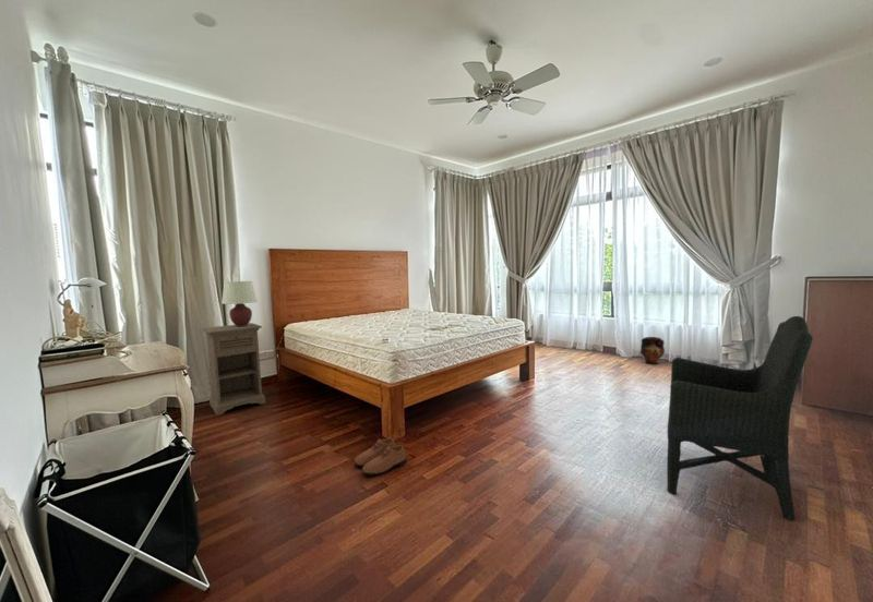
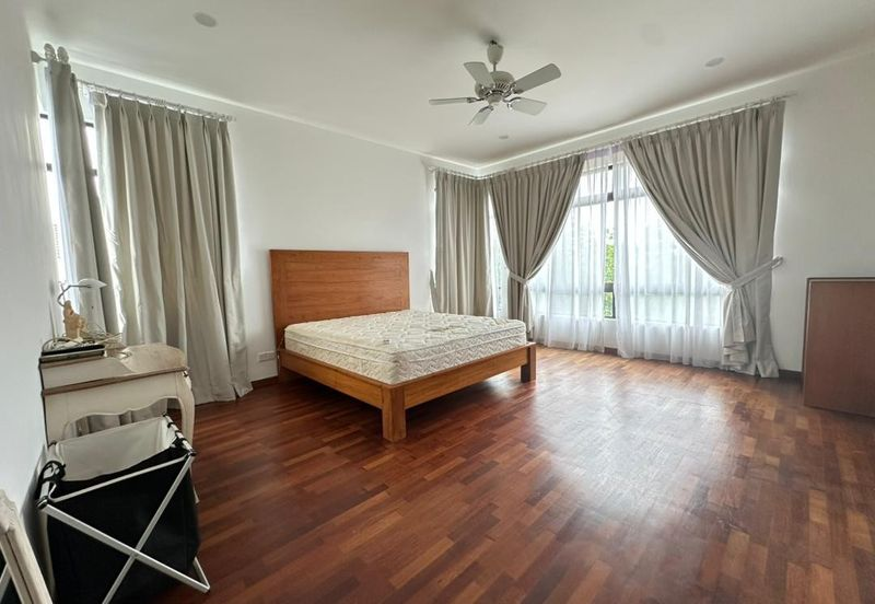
- table lamp (240, 303)
- chair (728, 400)
- vase (651, 350)
- nightstand (235, 365)
- shoe (380, 454)
